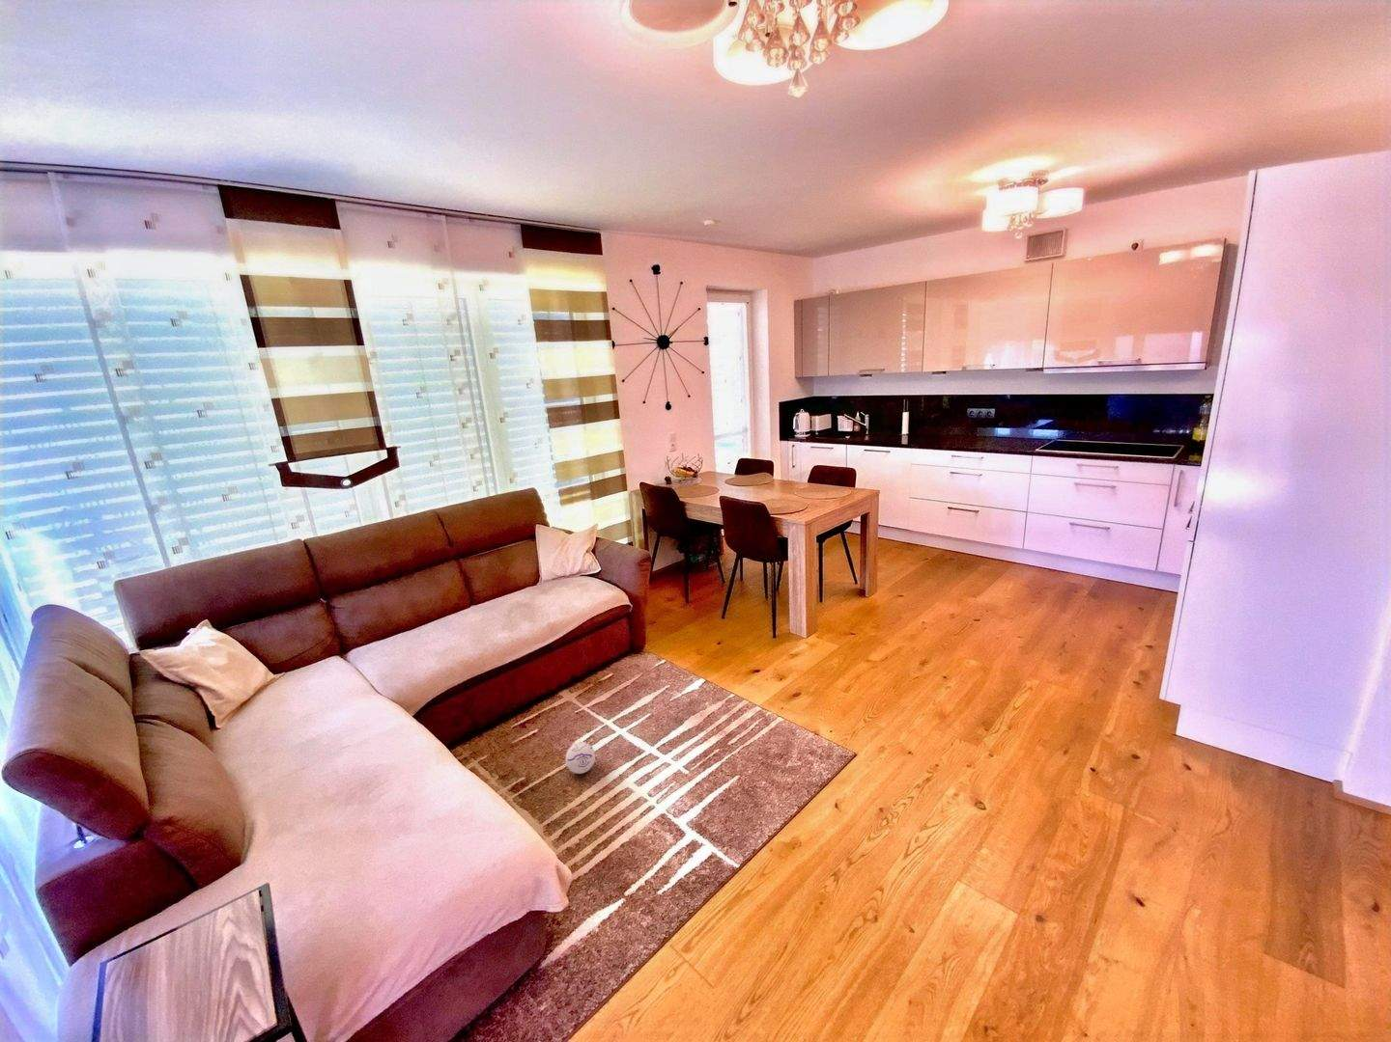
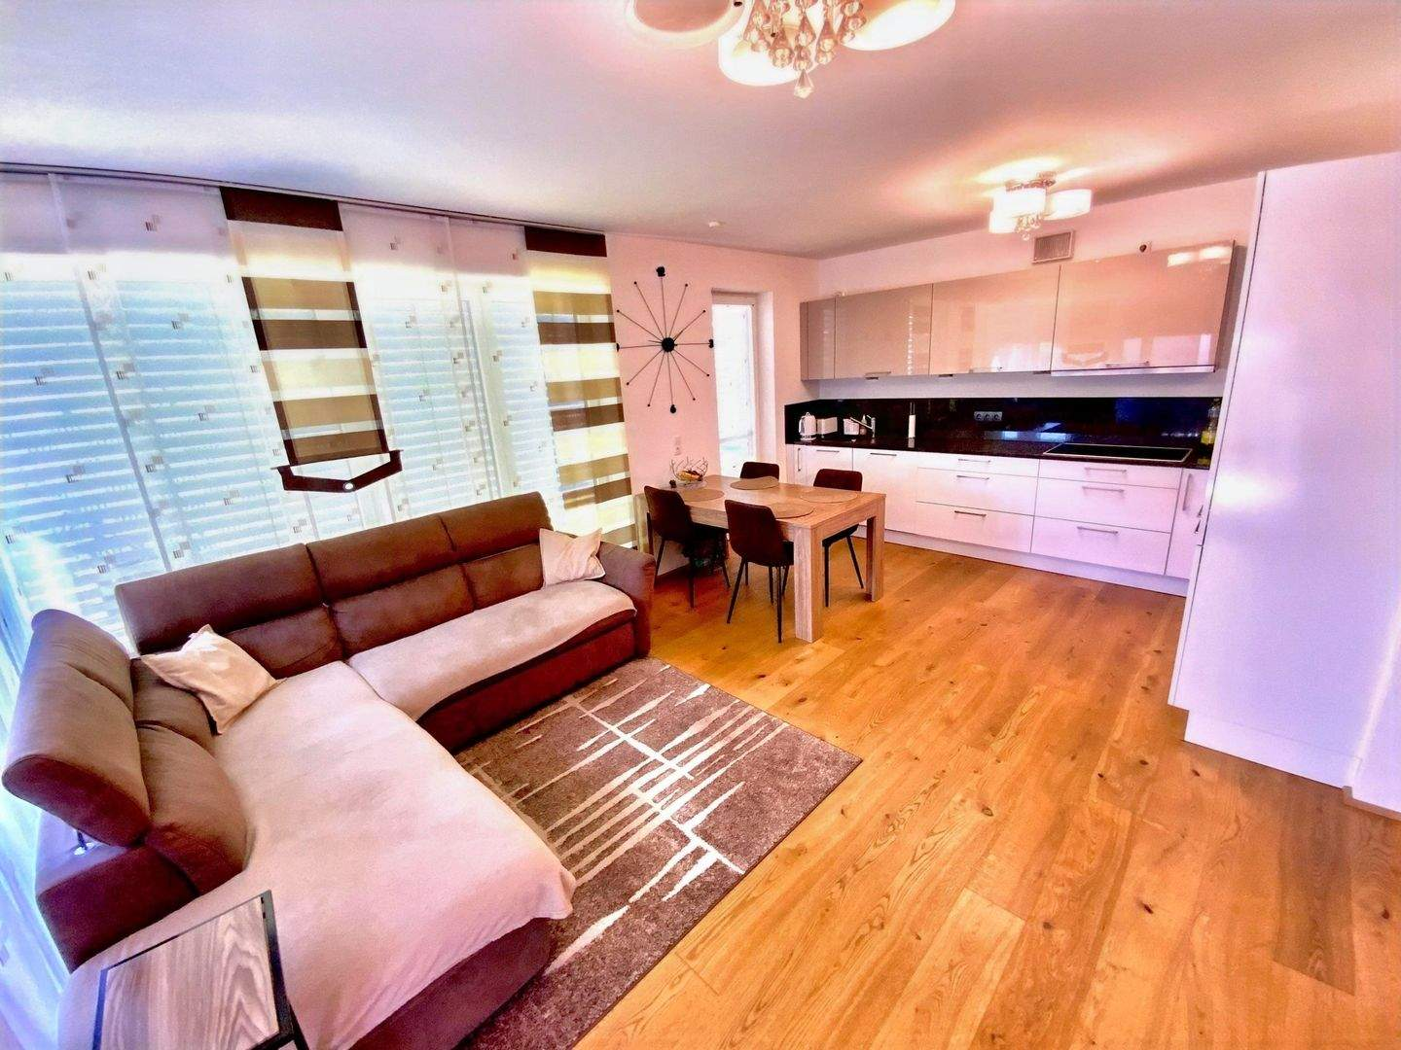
- ball (579, 757)
